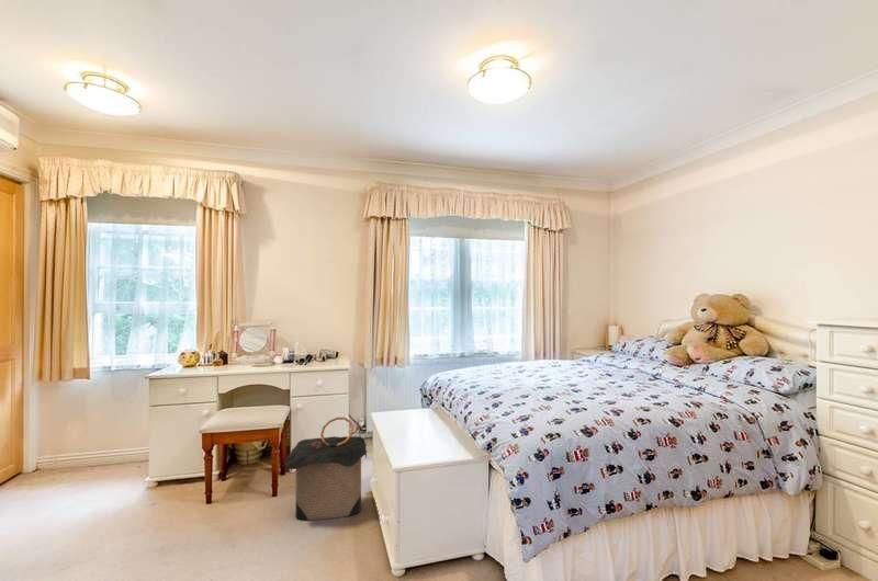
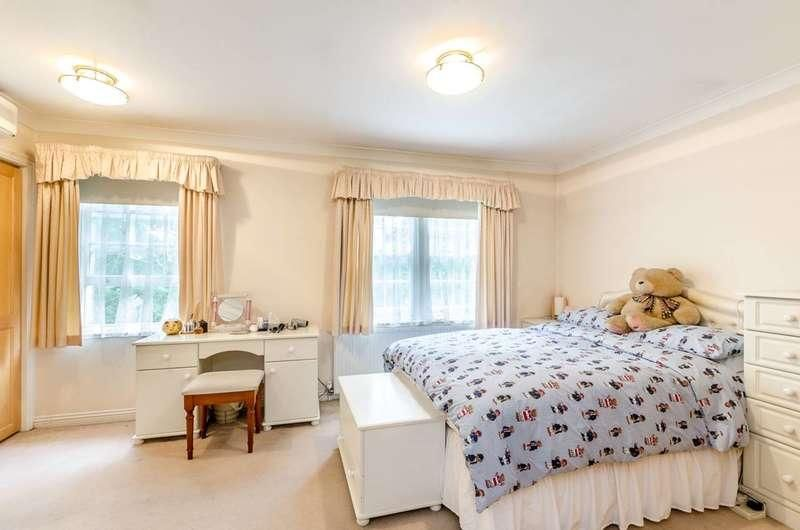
- laundry hamper (327, 466)
